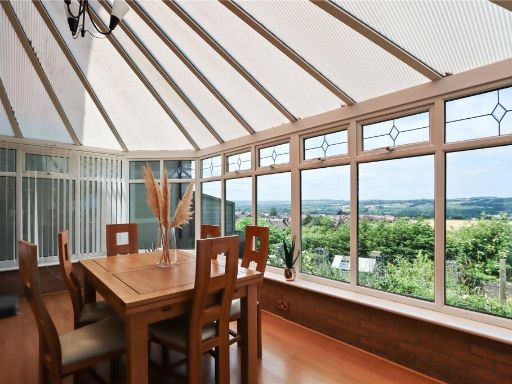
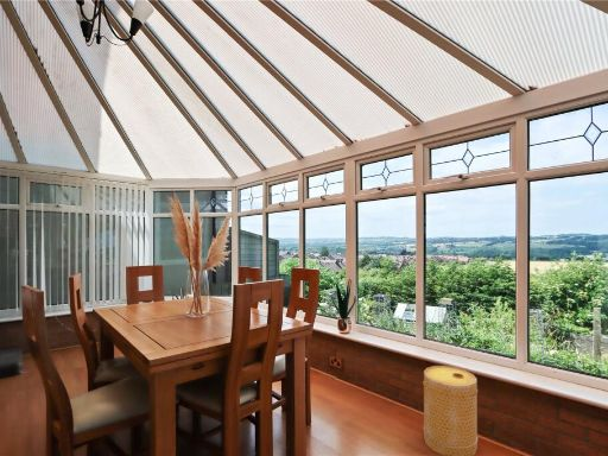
+ basket (449, 408)
